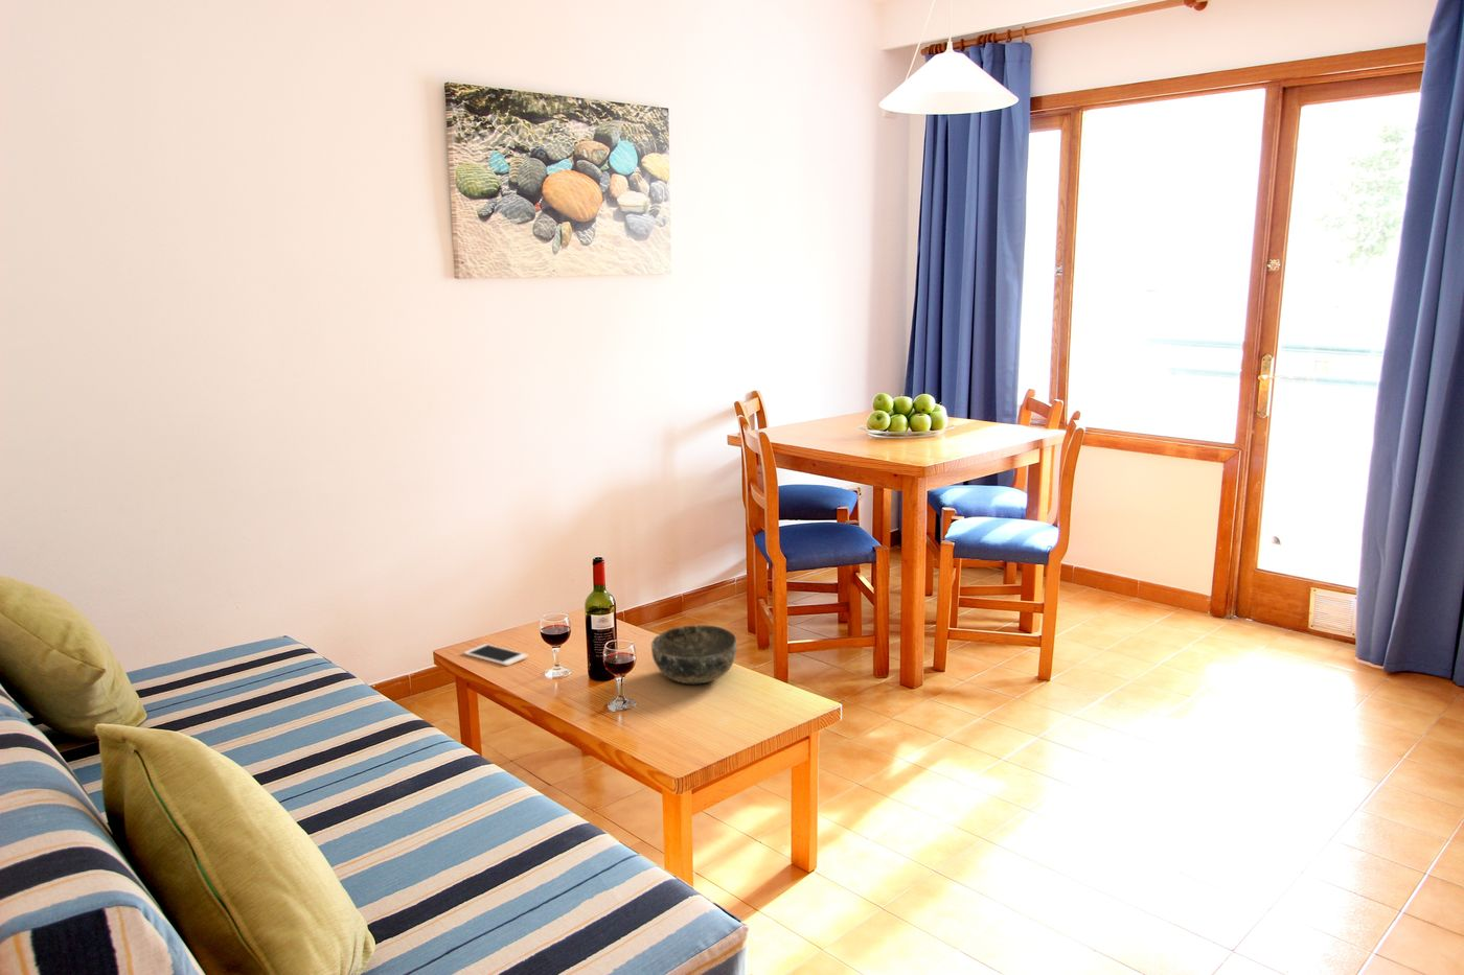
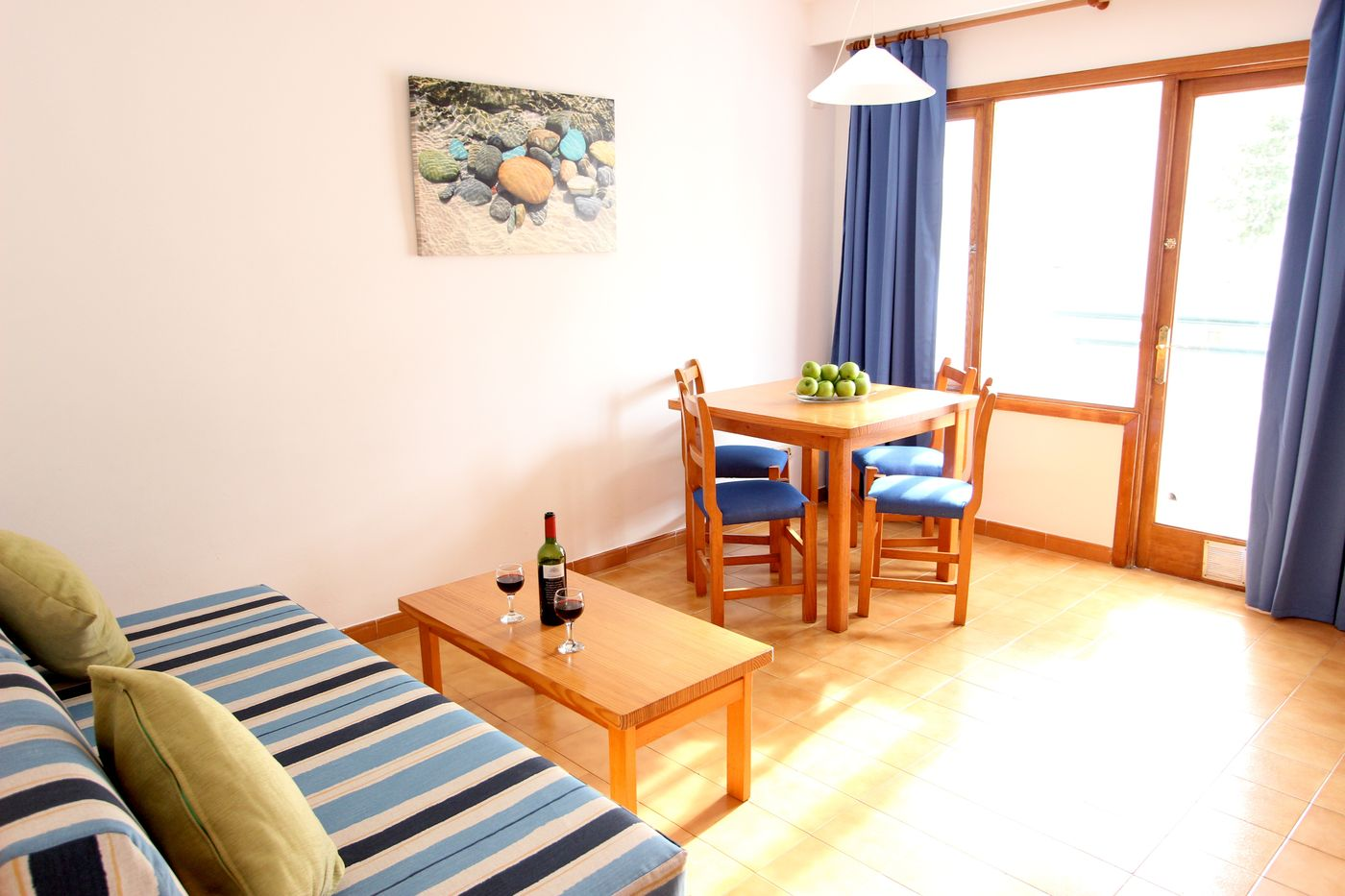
- bowl (694, 657)
- cell phone (495, 654)
